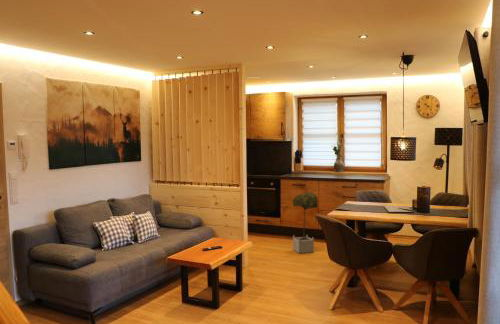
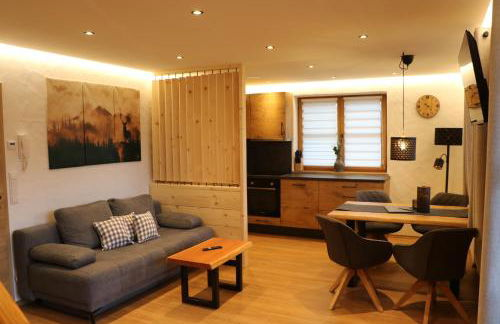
- potted tree (304, 221)
